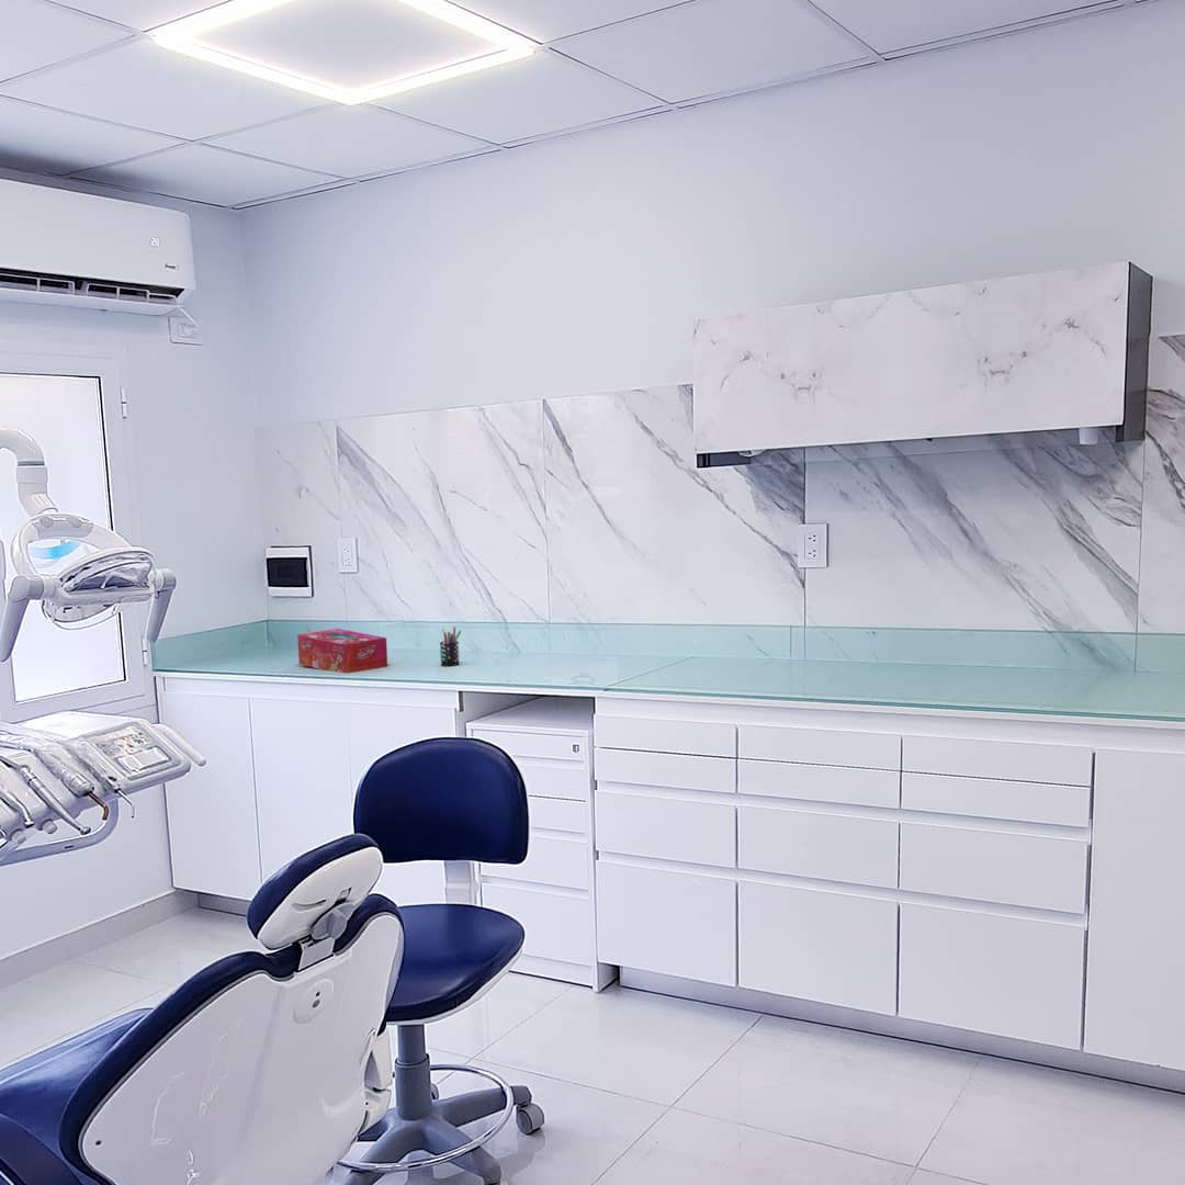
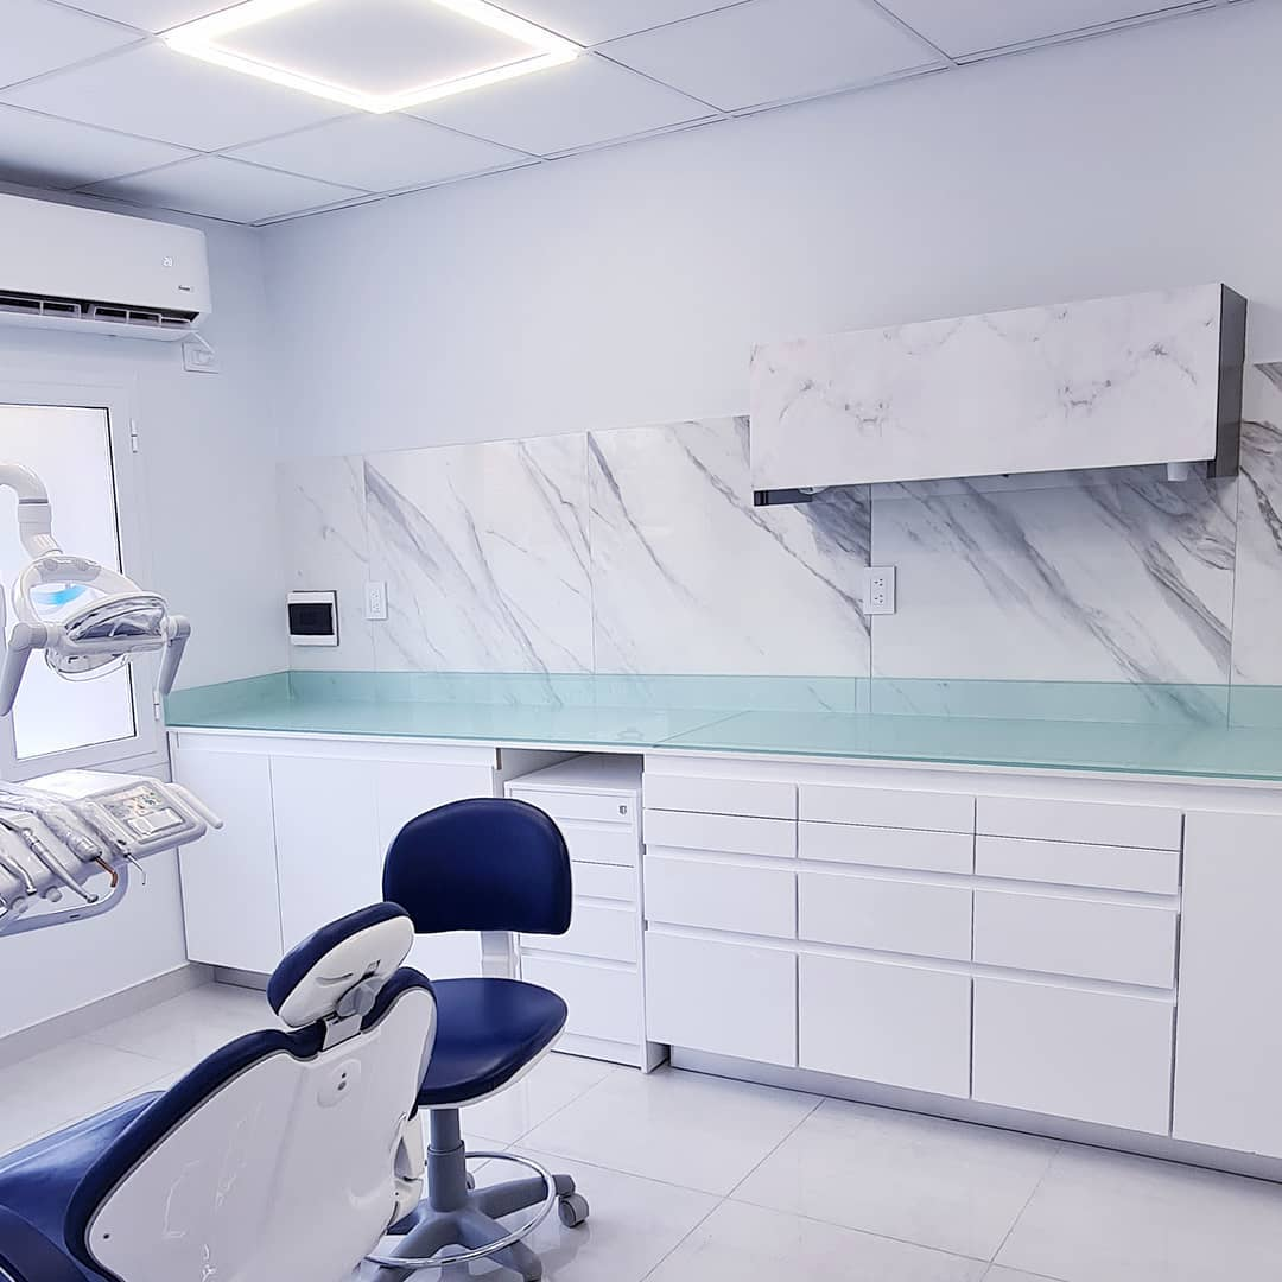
- pen holder (451, 644)
- tissue box (341, 651)
